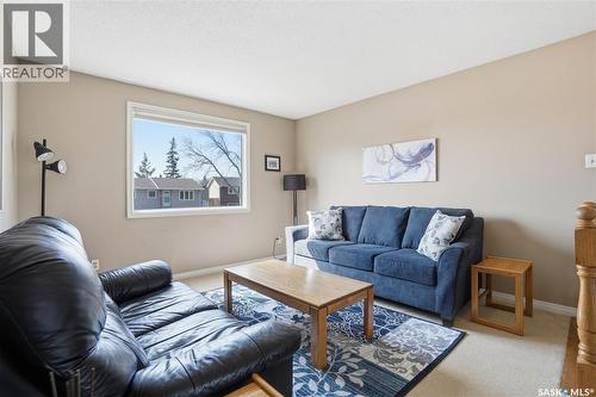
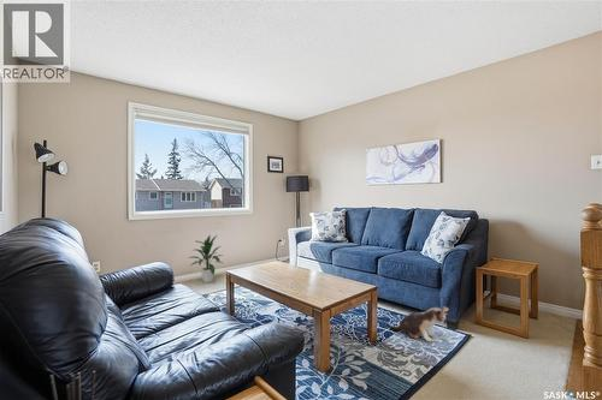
+ indoor plant (207, 258)
+ plush toy (417, 318)
